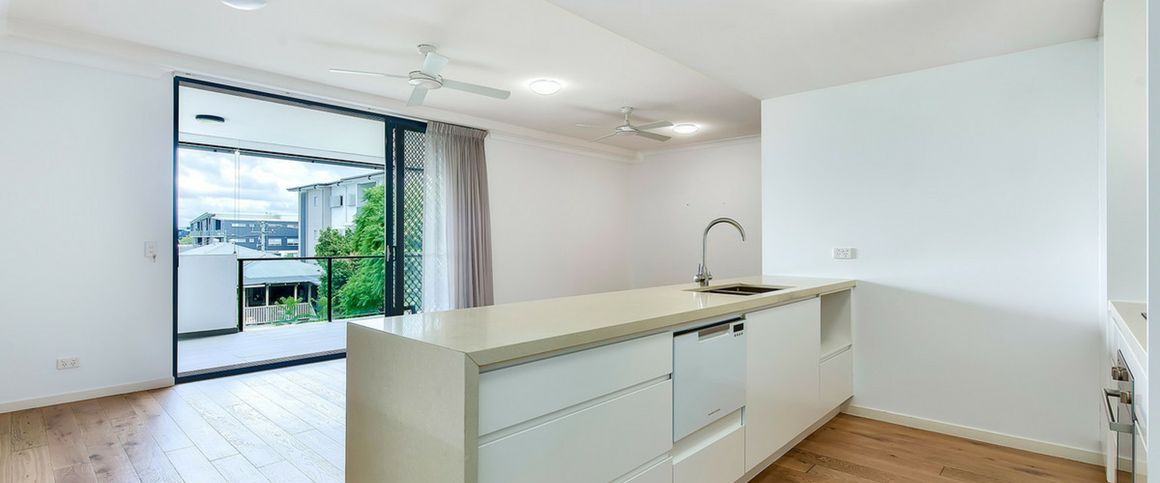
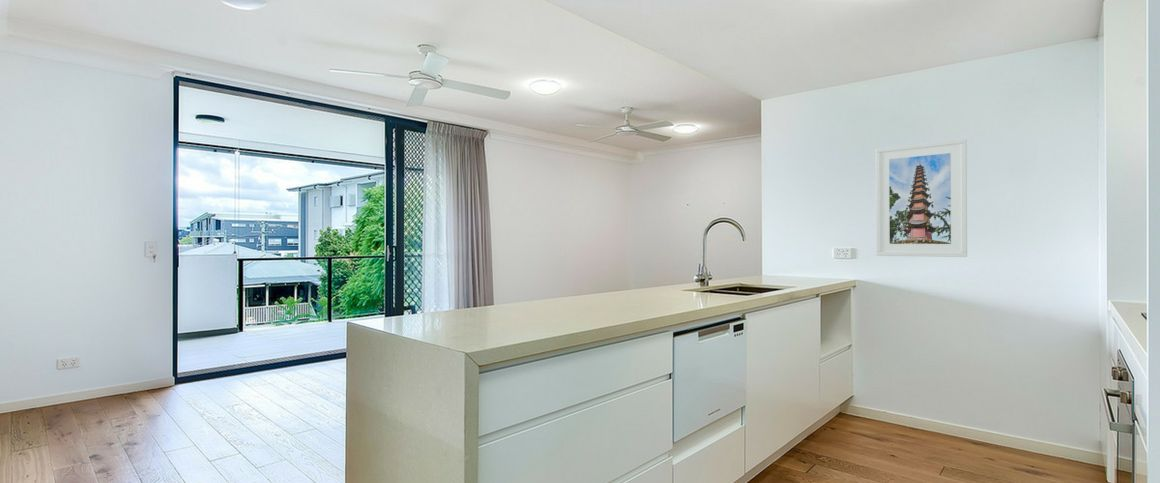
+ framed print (919, 200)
